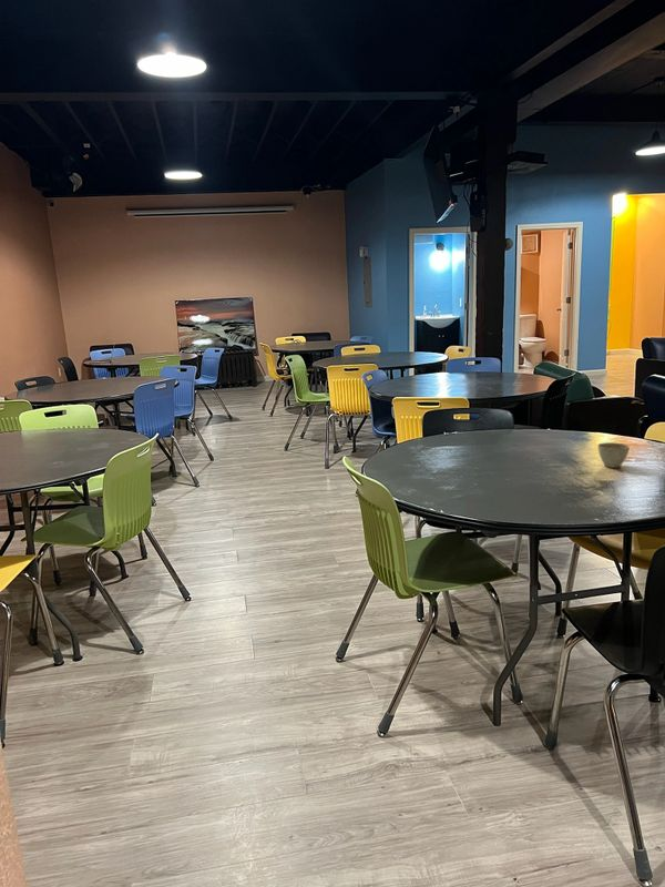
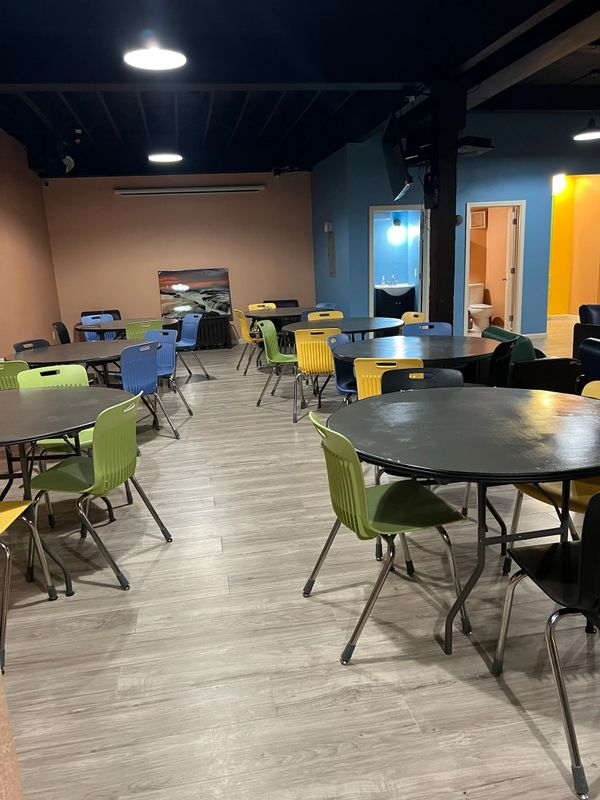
- flower pot (613, 455)
